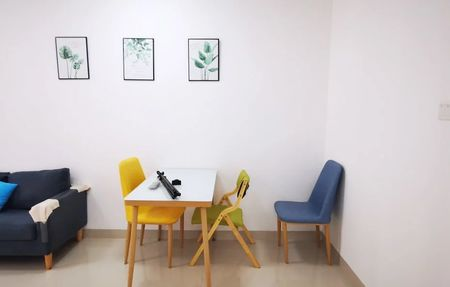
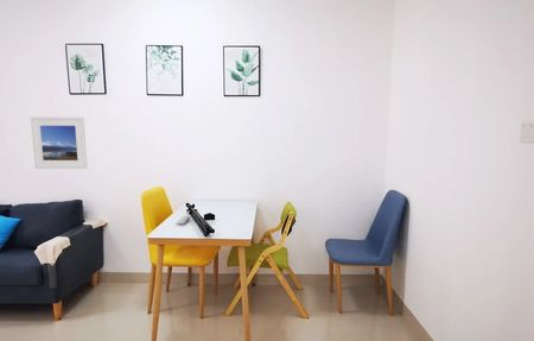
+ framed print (59, 143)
